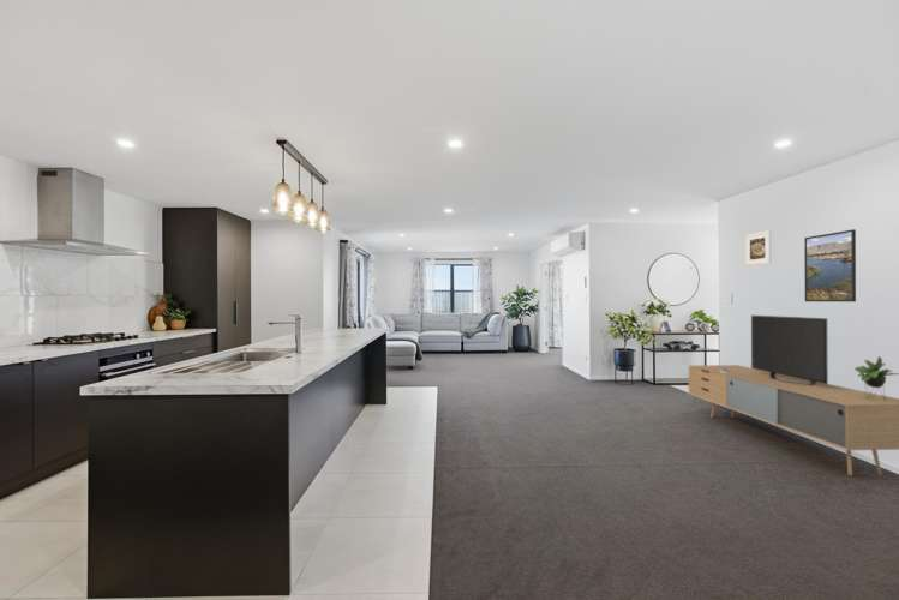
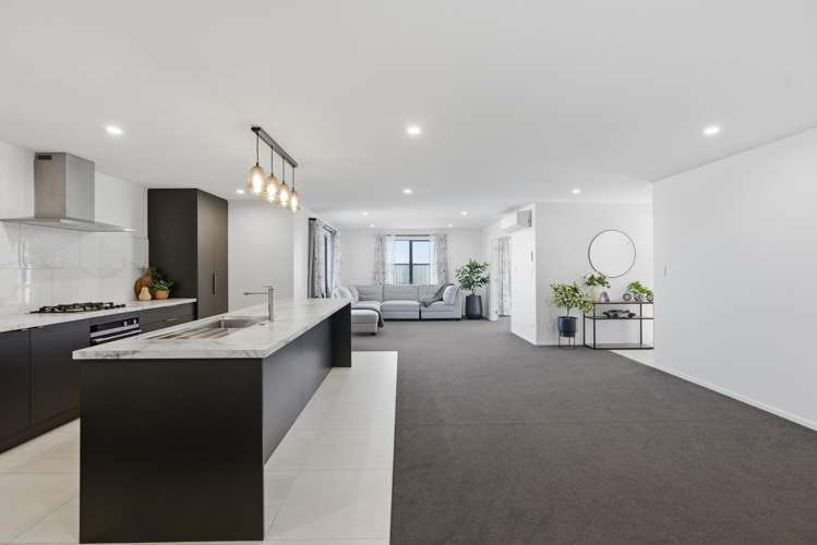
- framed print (757, 248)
- media console (780, 378)
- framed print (828, 268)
